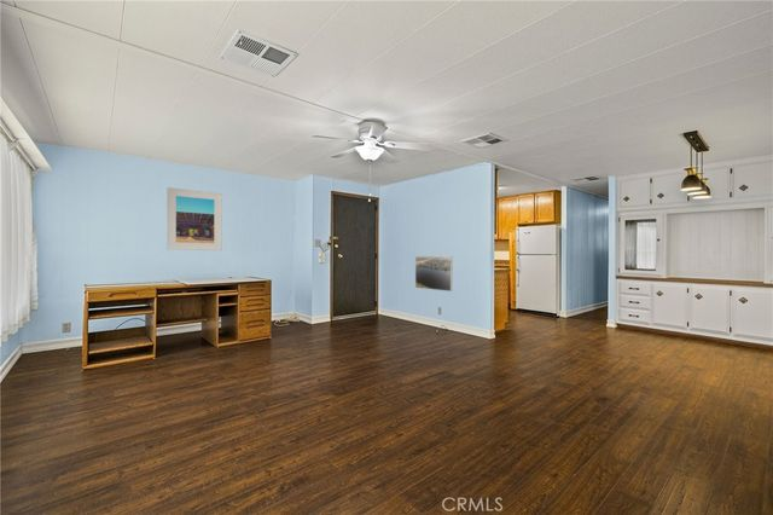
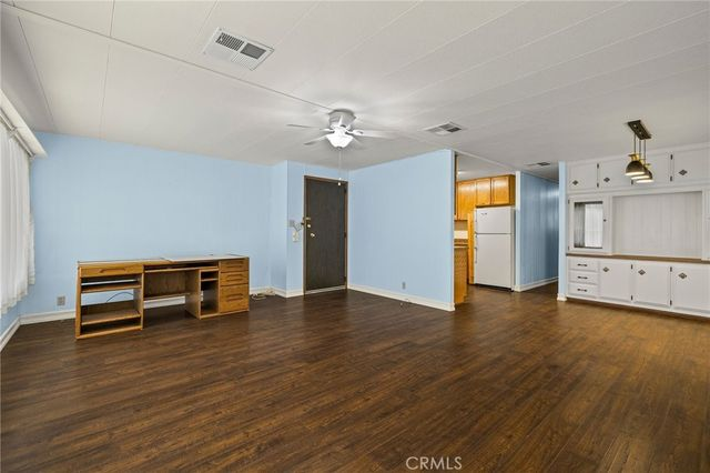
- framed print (432, 272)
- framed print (194, 220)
